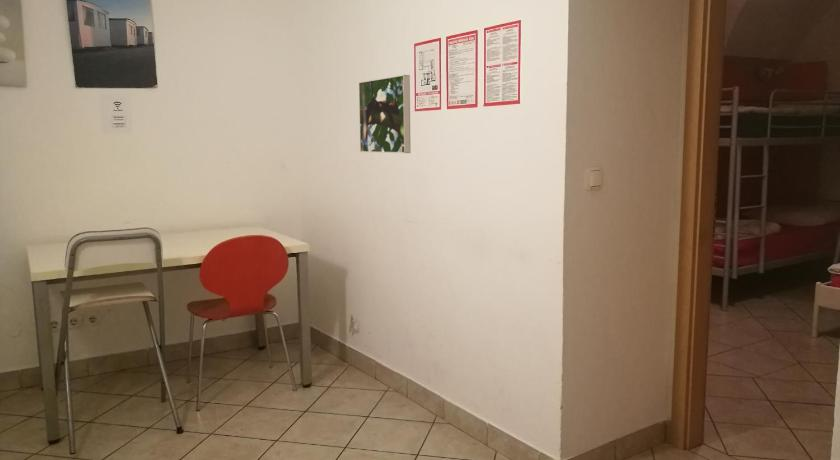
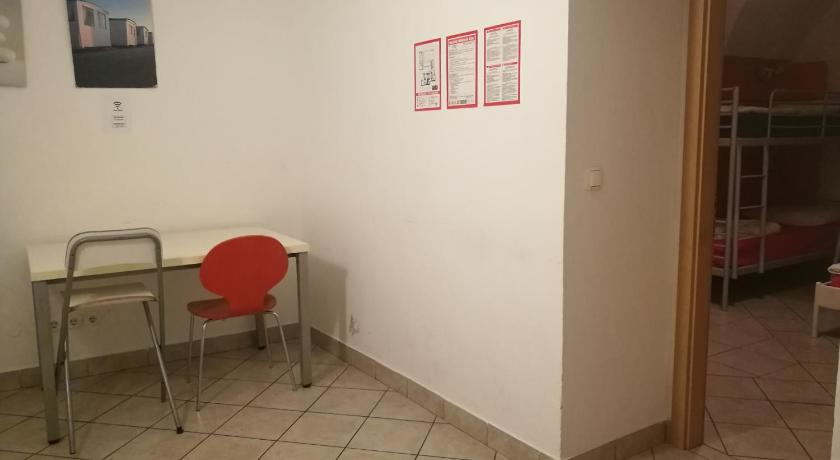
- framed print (383, 115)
